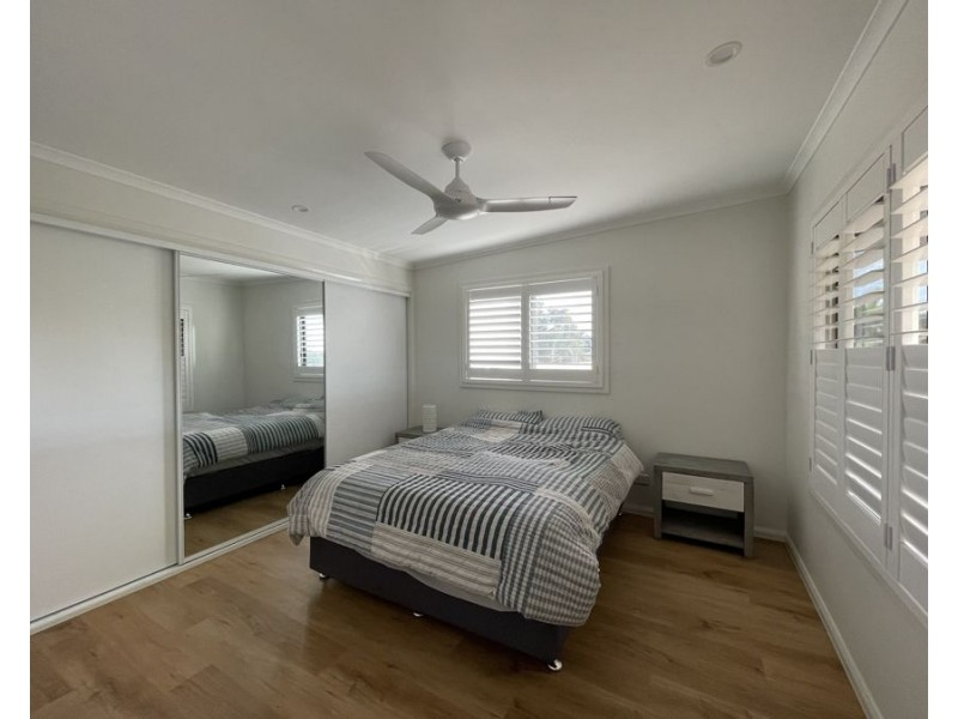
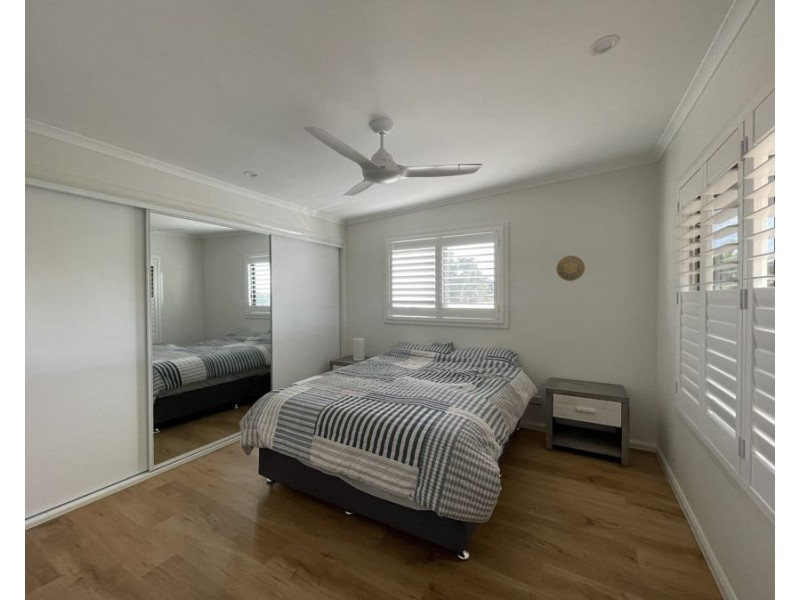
+ decorative plate (570, 268)
